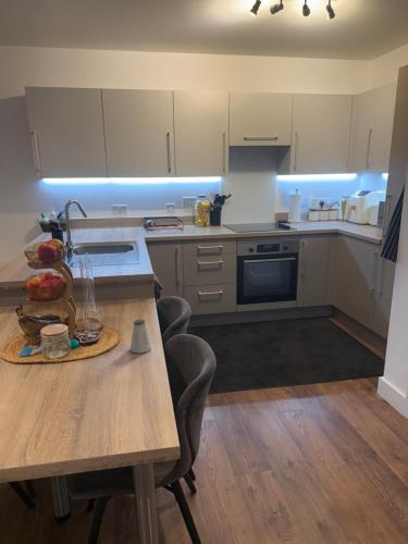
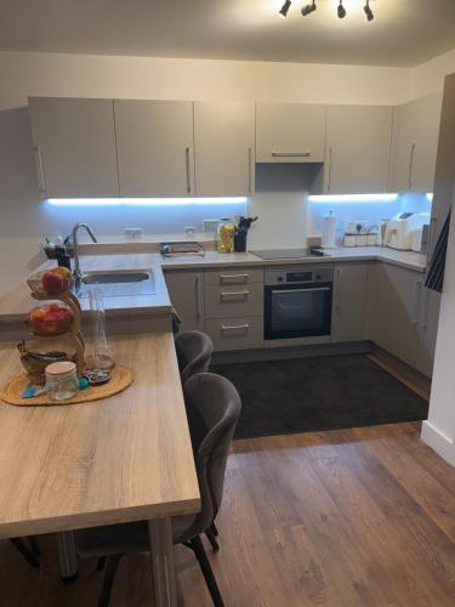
- saltshaker (139, 334)
